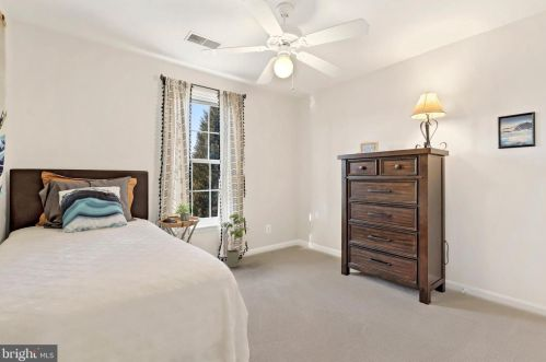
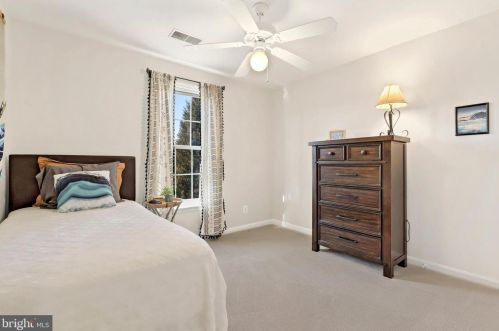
- house plant (235, 240)
